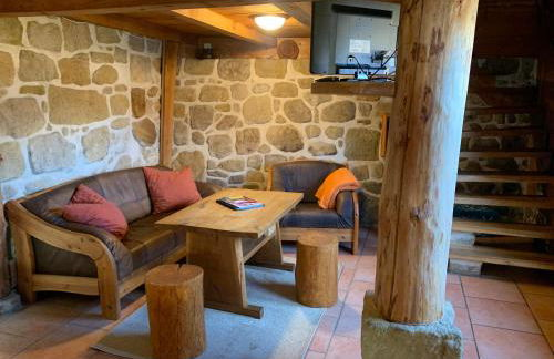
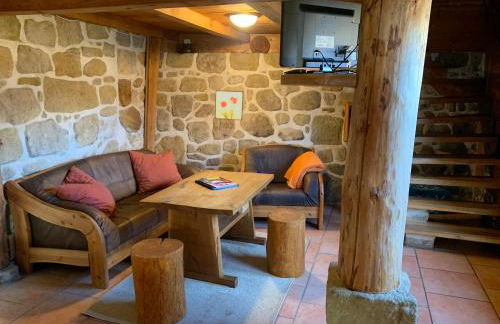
+ wall art (229, 105)
